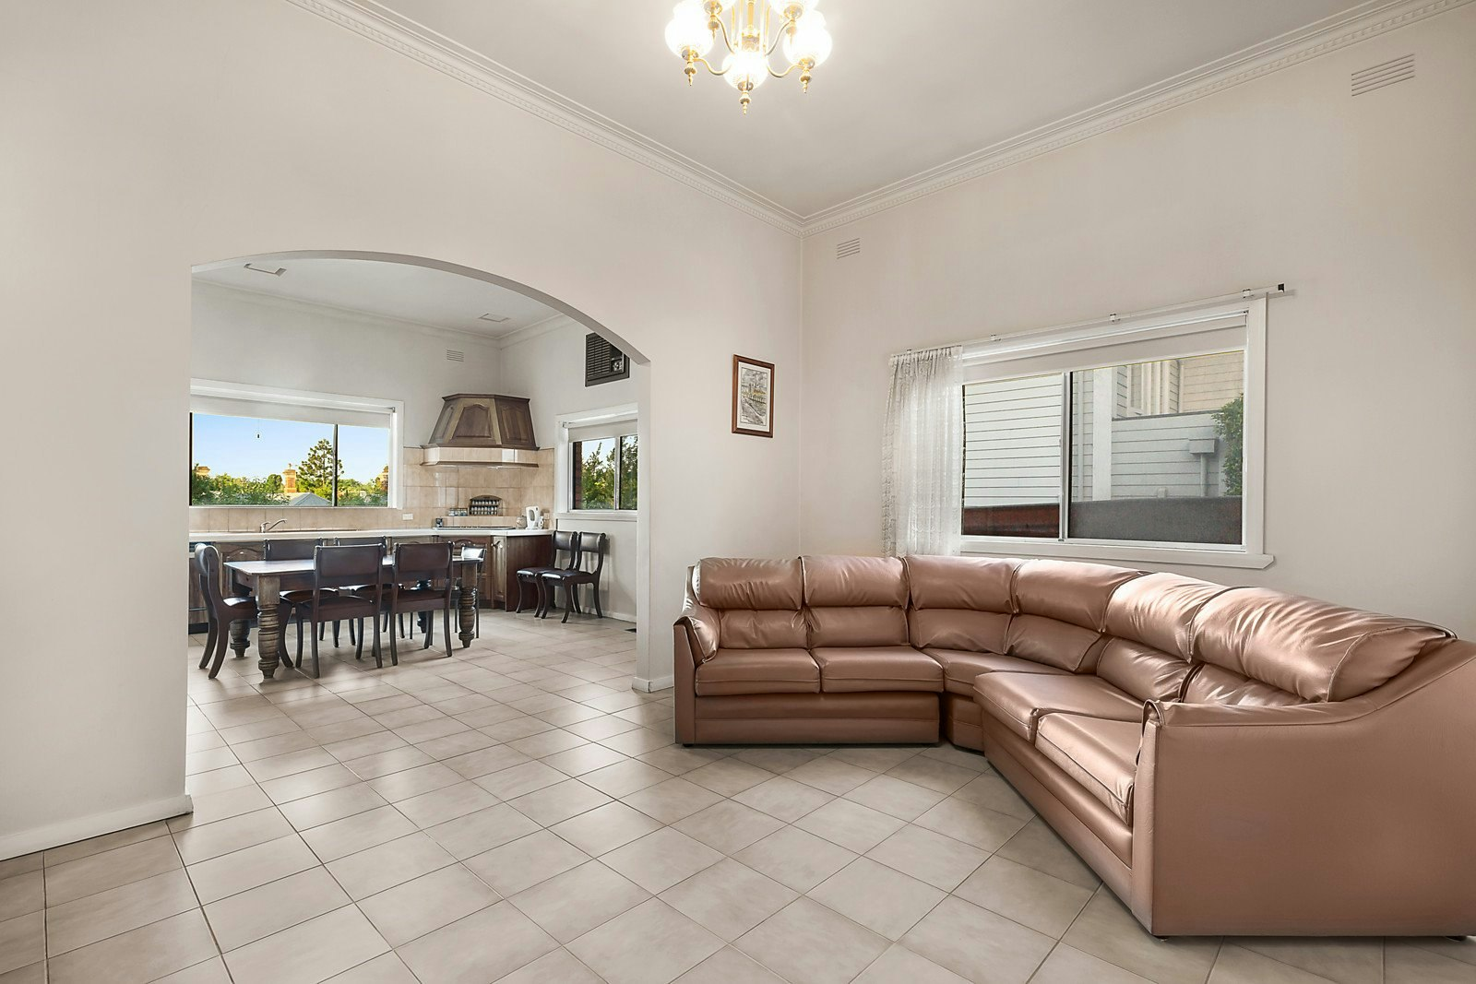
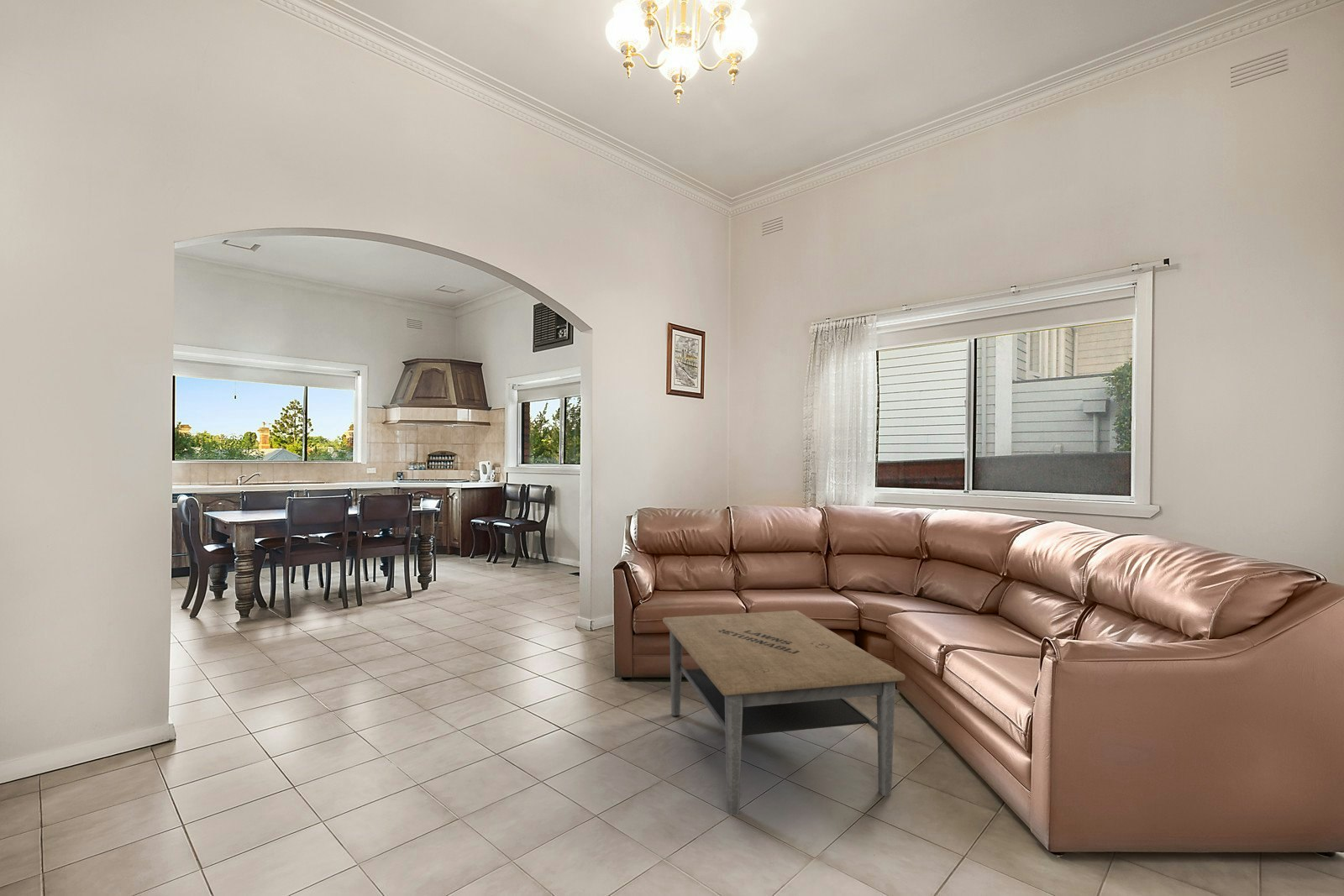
+ coffee table (767, 694)
